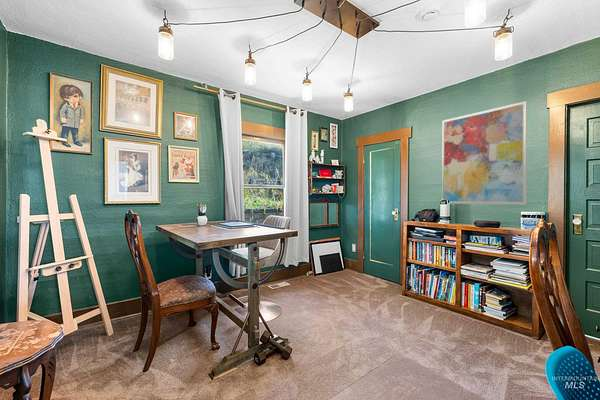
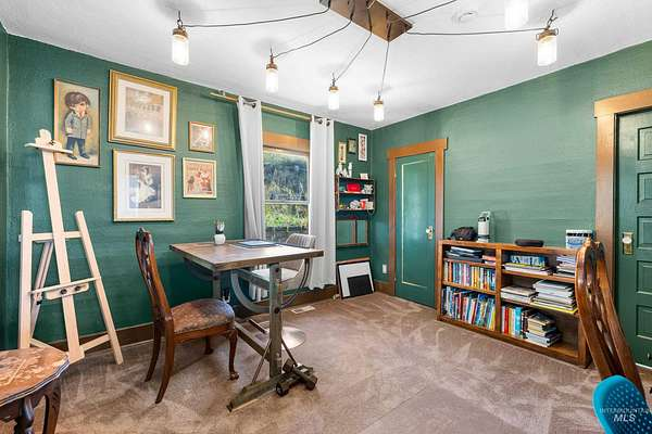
- wall art (479, 158)
